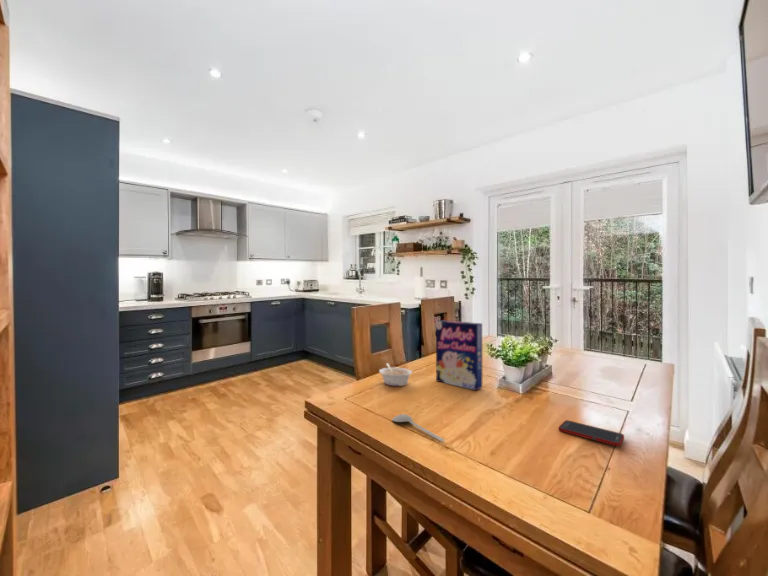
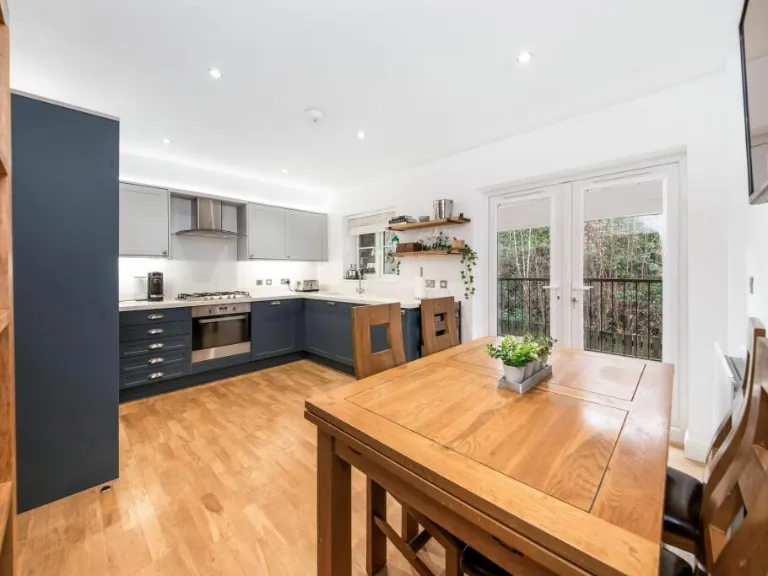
- cereal box (458, 352)
- legume (394, 375)
- cell phone (590, 432)
- spoon (417, 425)
